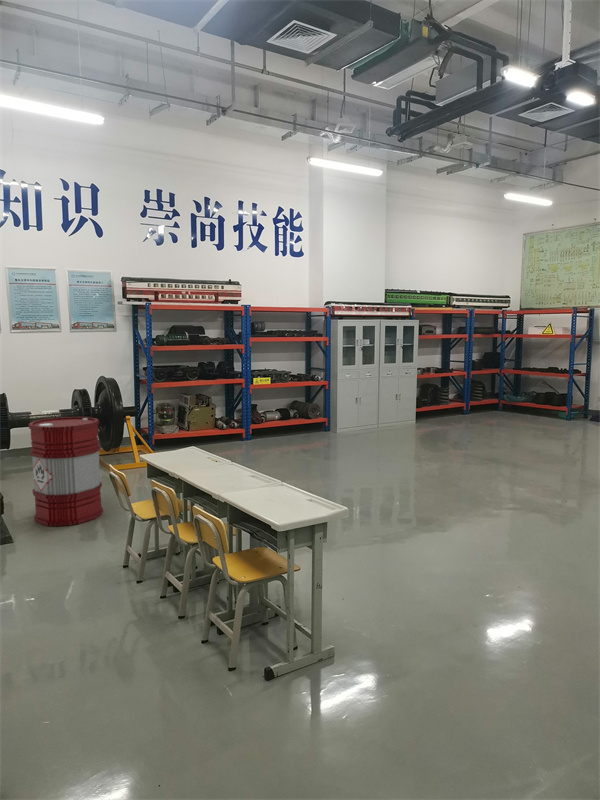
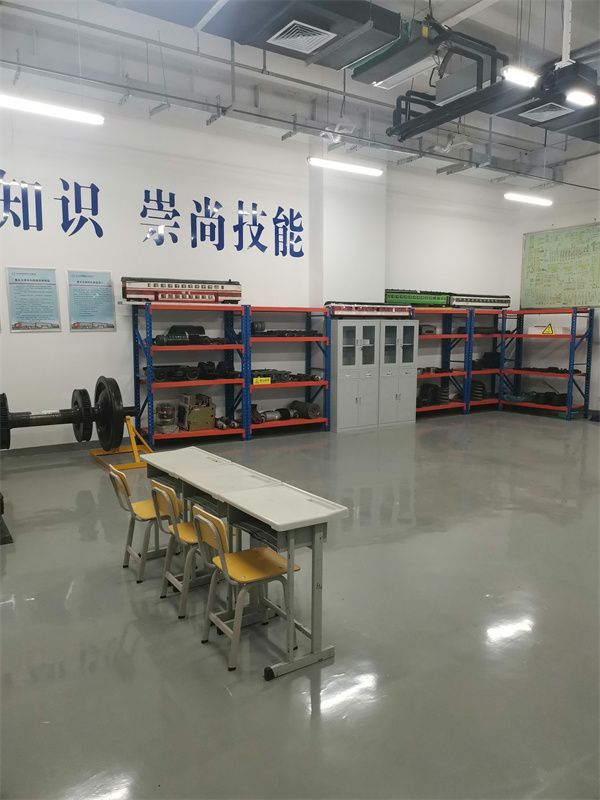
- trash can (66, 468)
